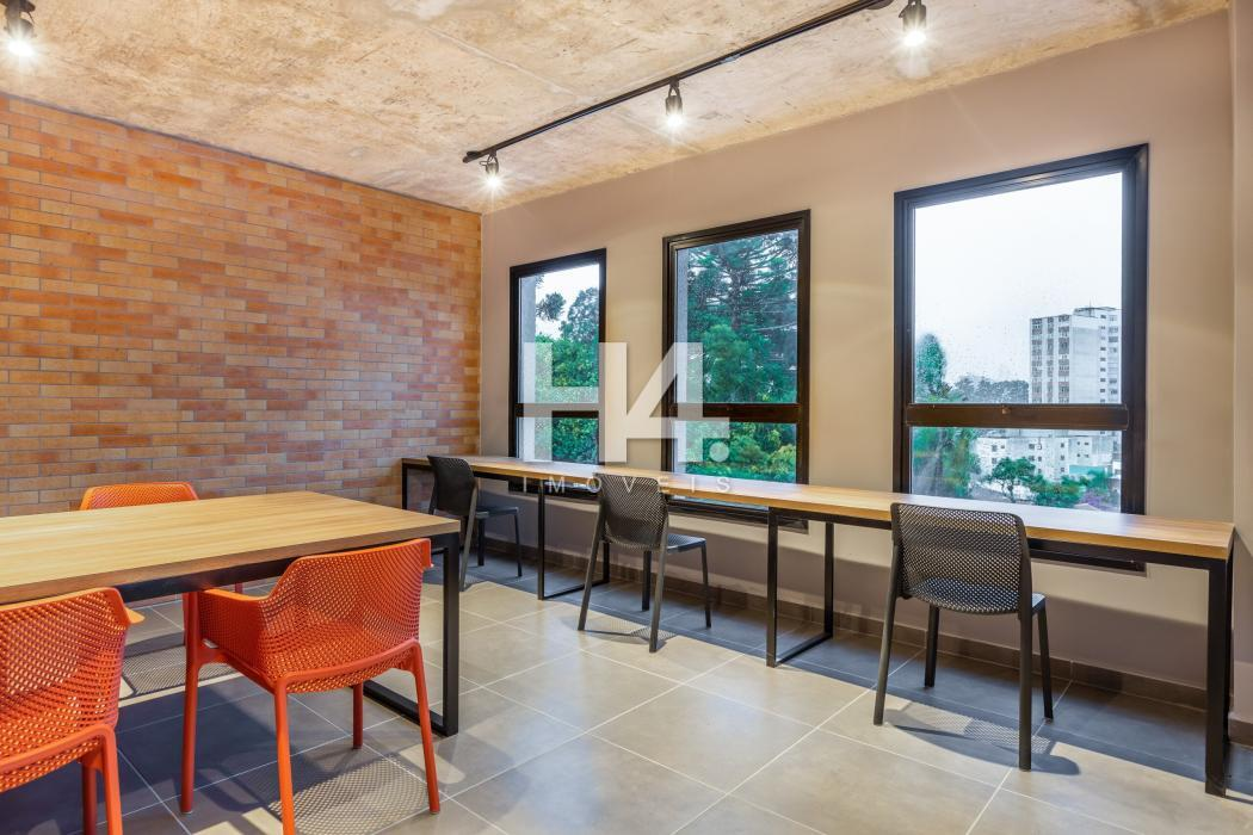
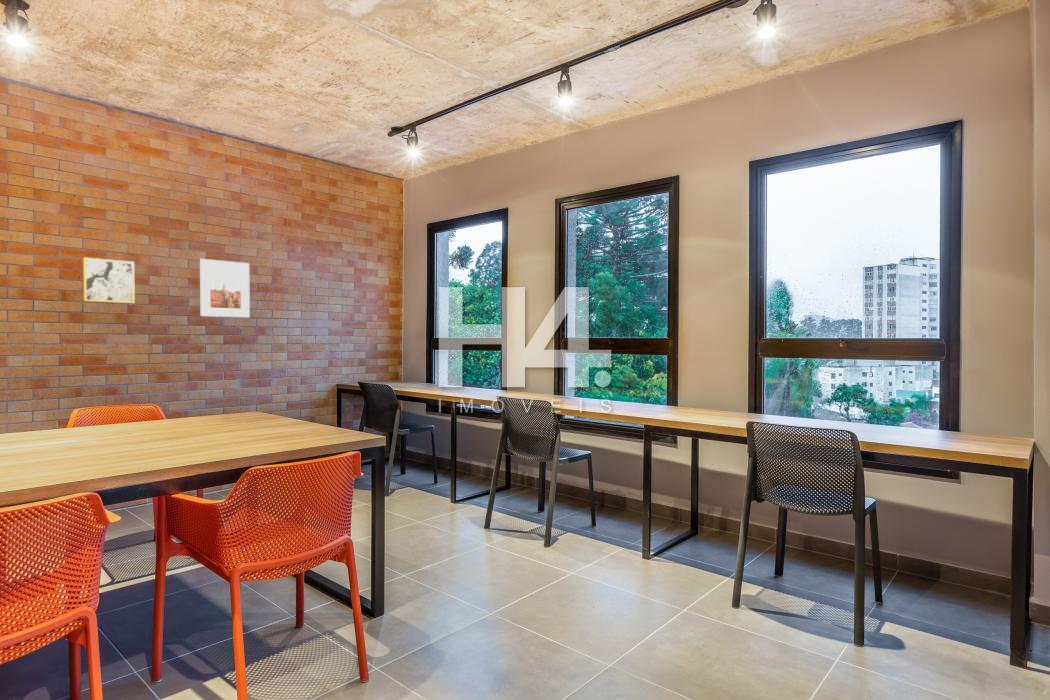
+ wall art (109, 280)
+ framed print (225, 288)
